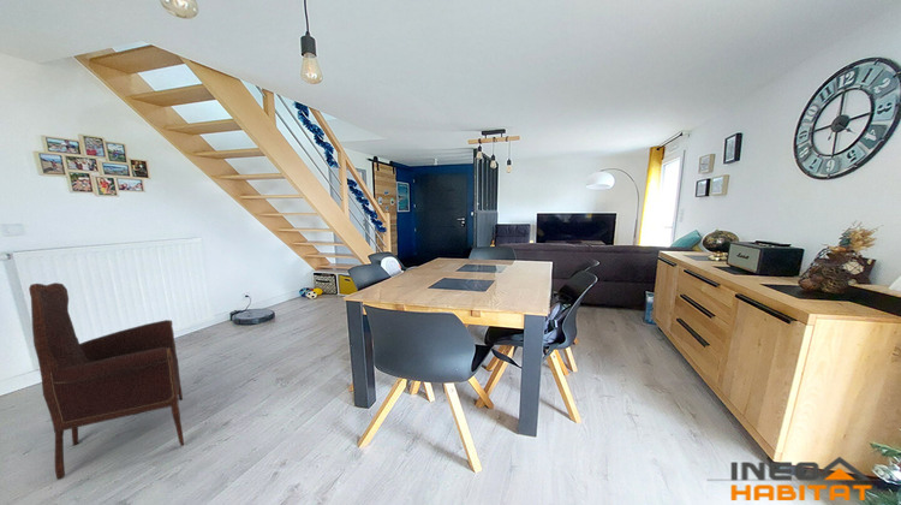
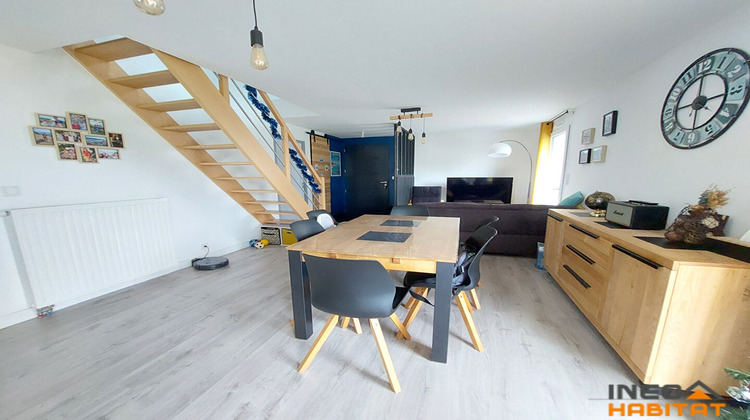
- armchair (115, 361)
